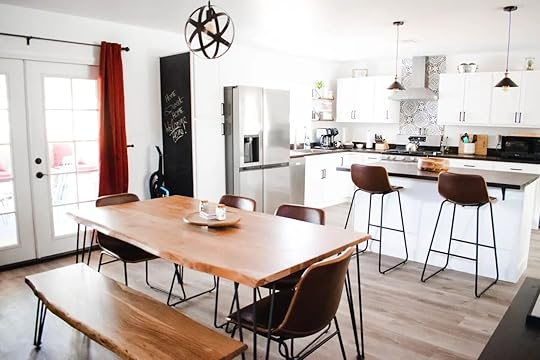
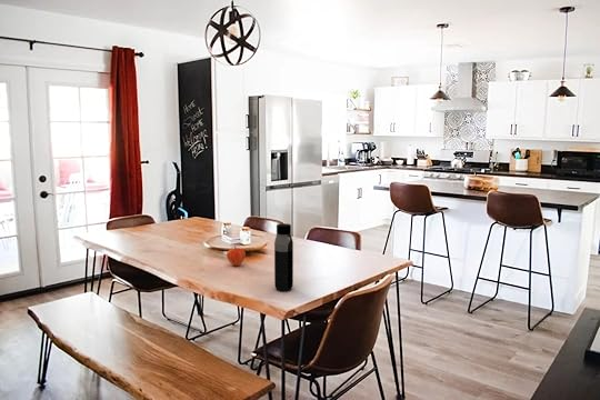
+ fruit (236, 256)
+ water bottle (283, 257)
